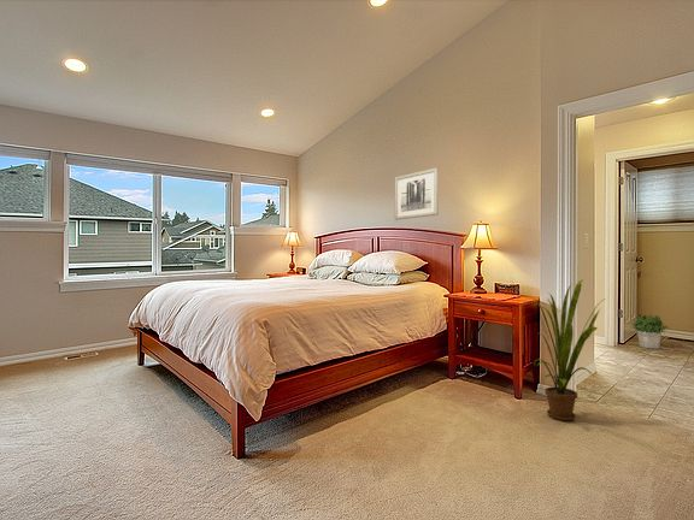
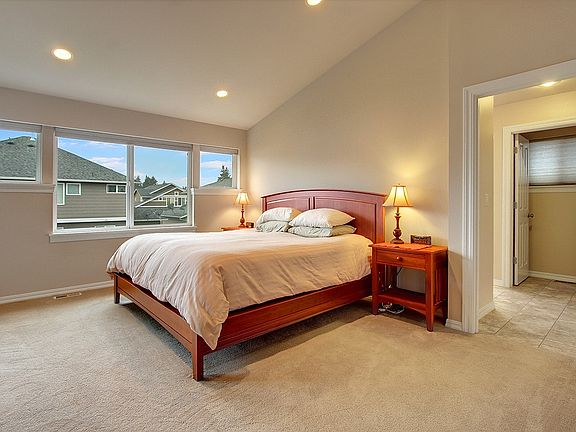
- potted plant (649, 330)
- wall art (414, 195)
- house plant (560, 347)
